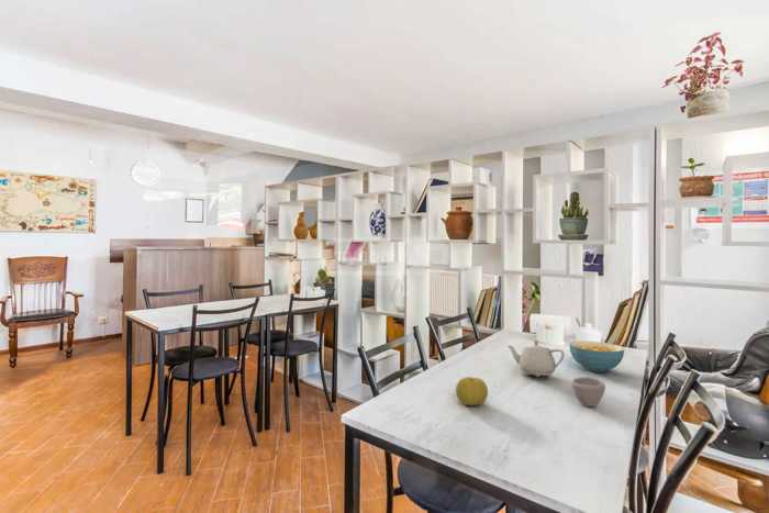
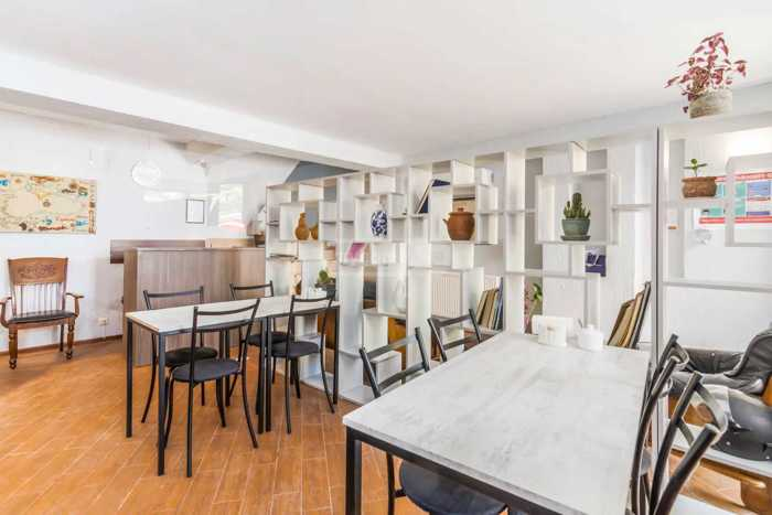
- cup (588, 391)
- fruit (471, 390)
- teapot (533, 357)
- cereal bowl (595, 358)
